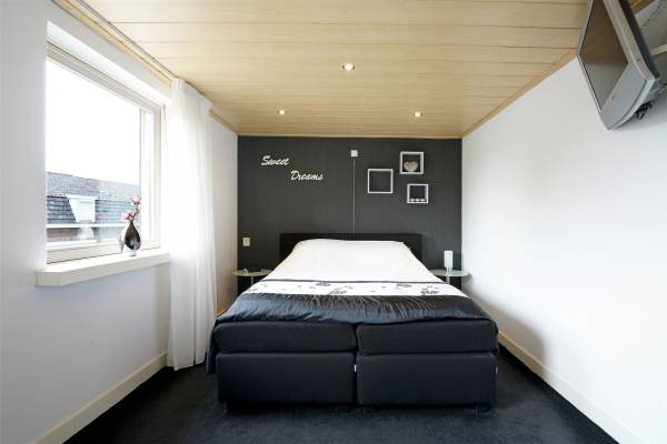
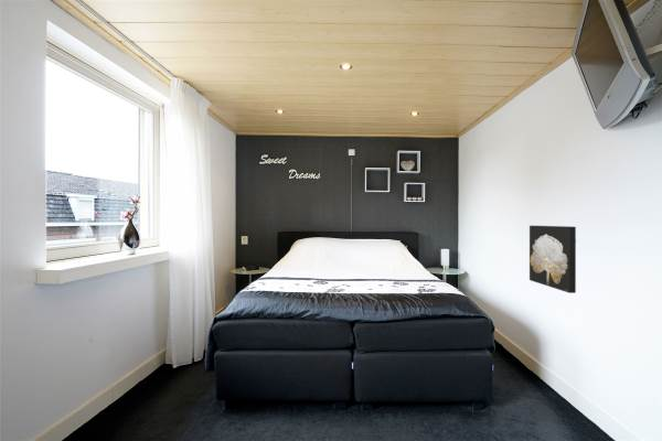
+ wall art (551, 256)
